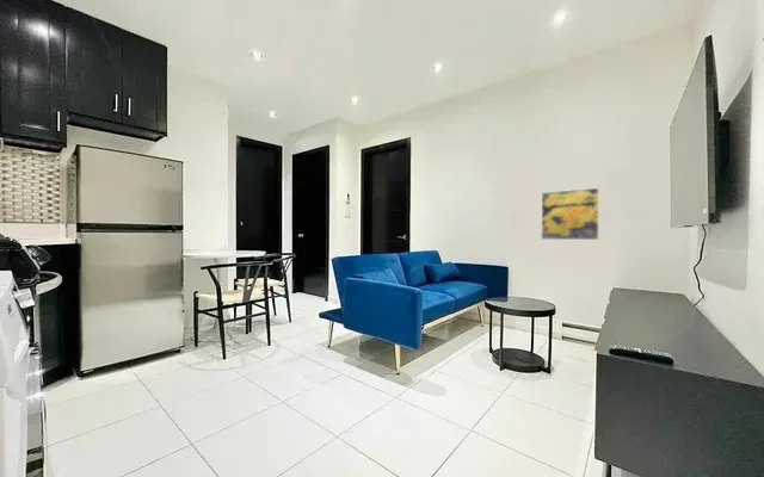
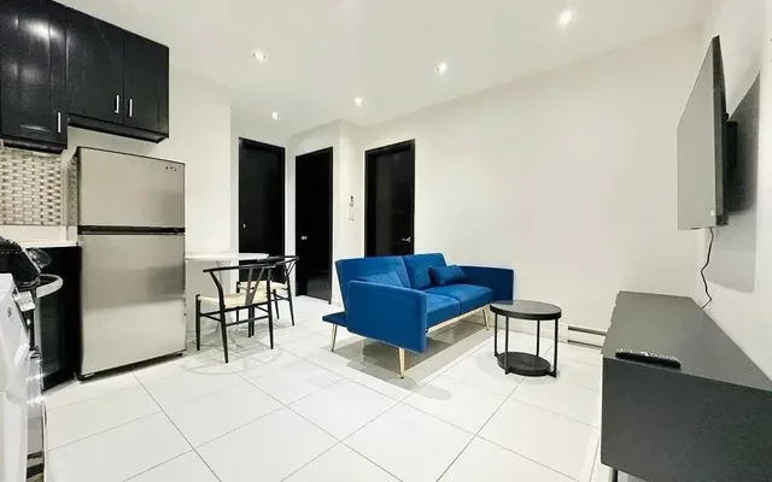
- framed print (568, 215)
